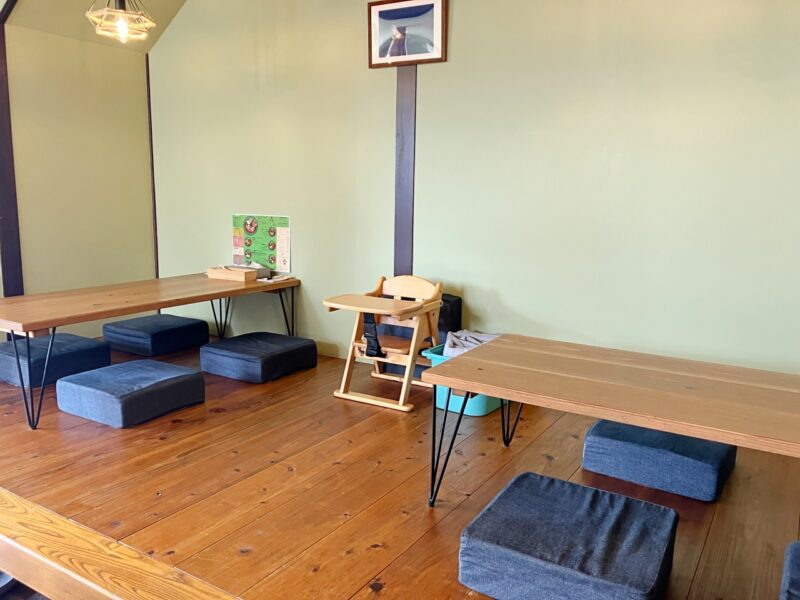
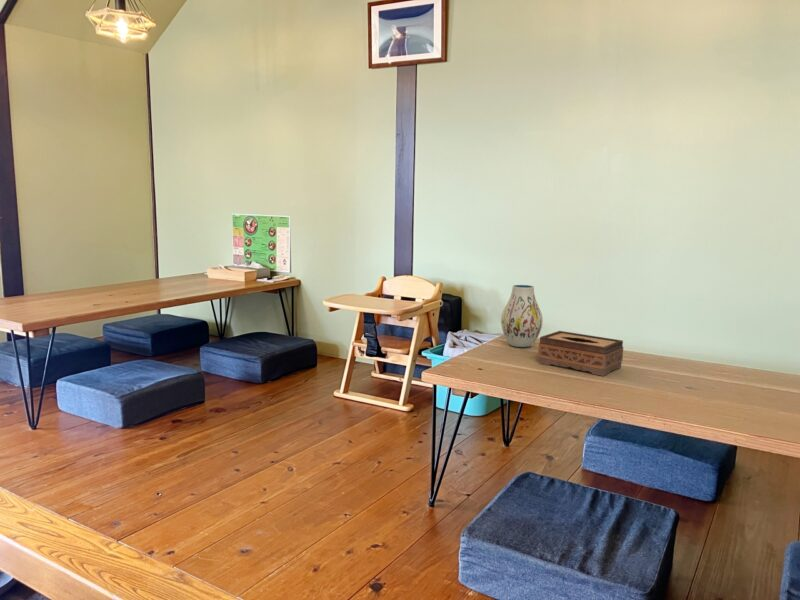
+ vase (521, 316)
+ tissue box (580, 352)
